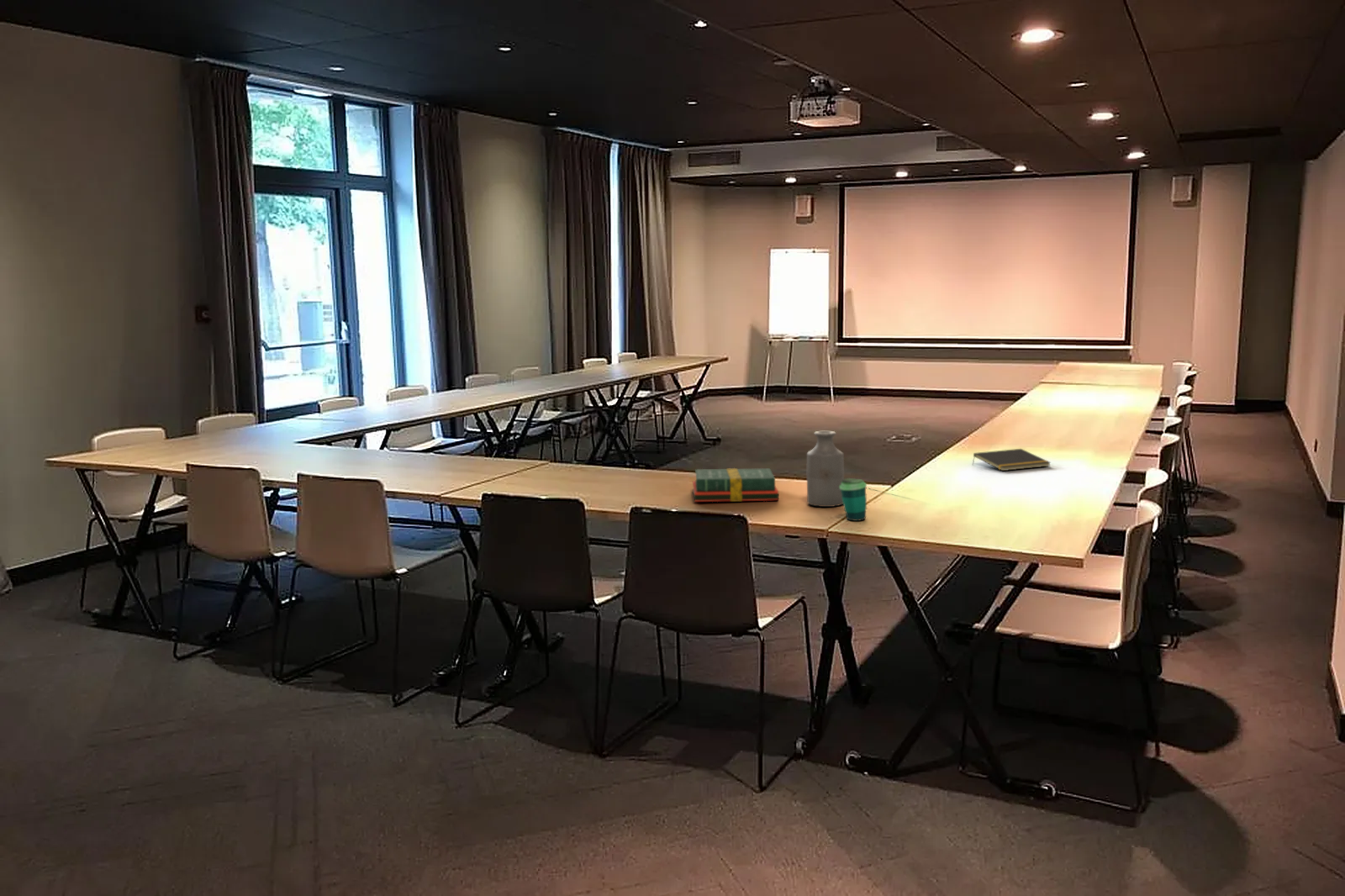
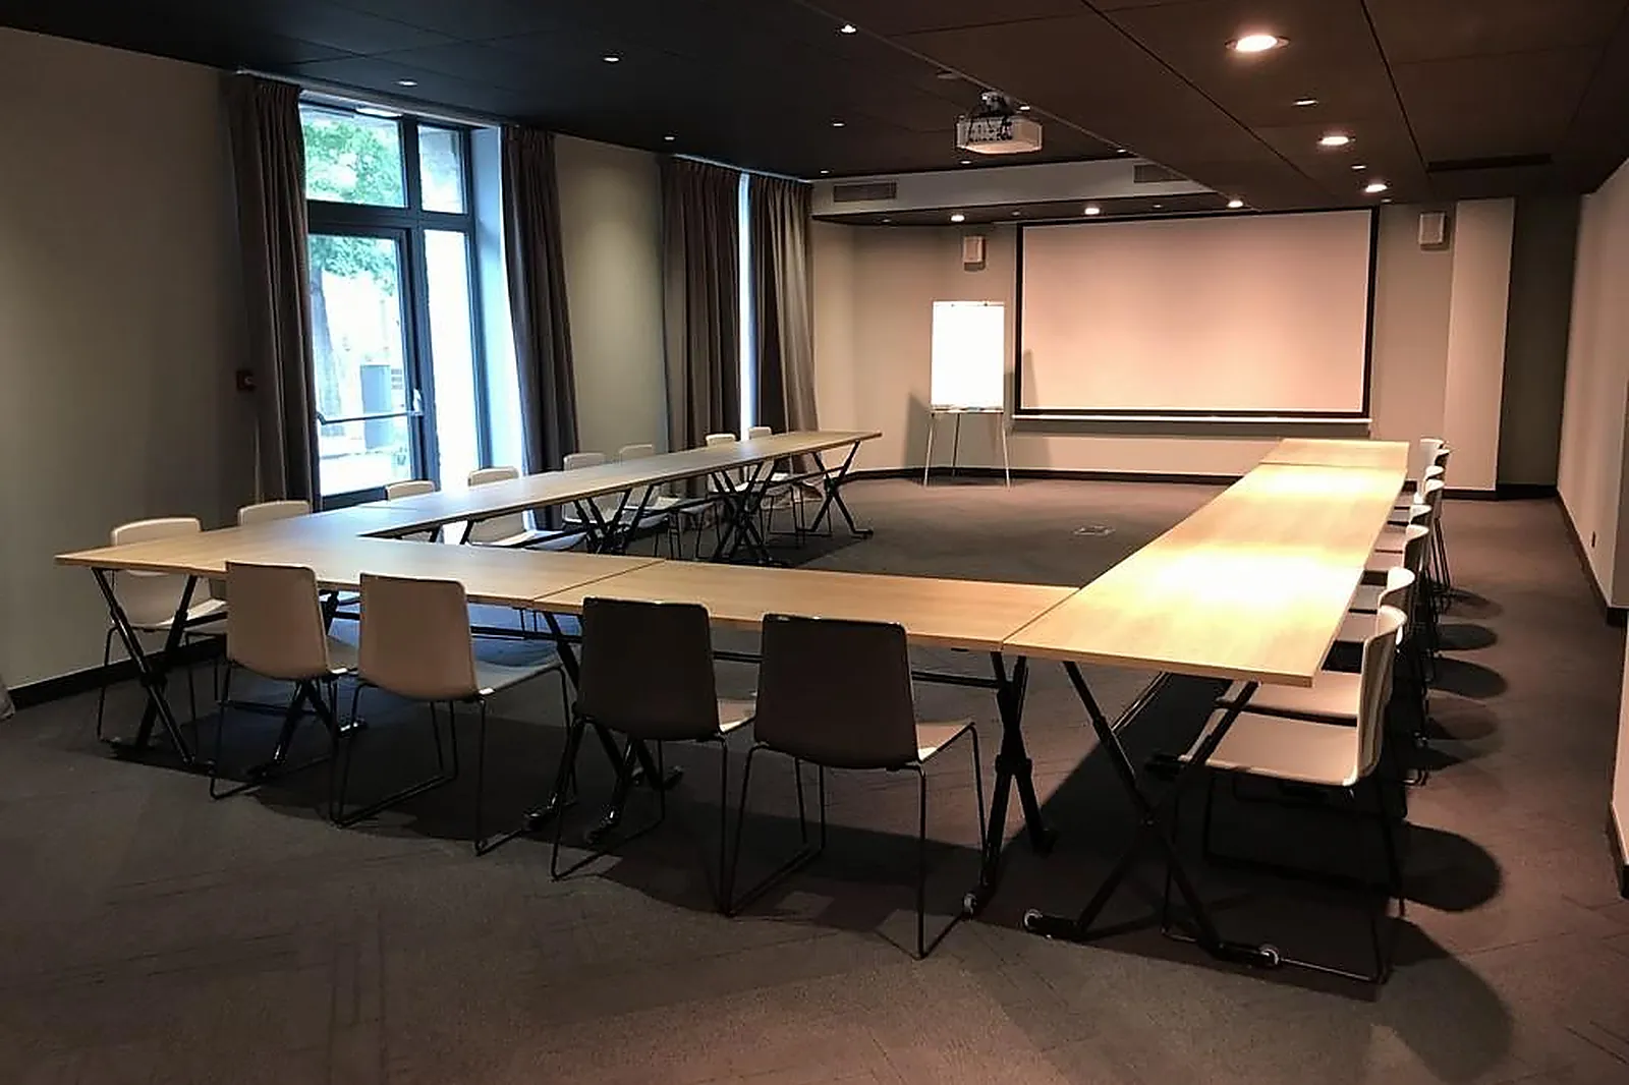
- notepad (1011, 459)
- cup (852, 499)
- hardback book (734, 484)
- bottle (825, 467)
